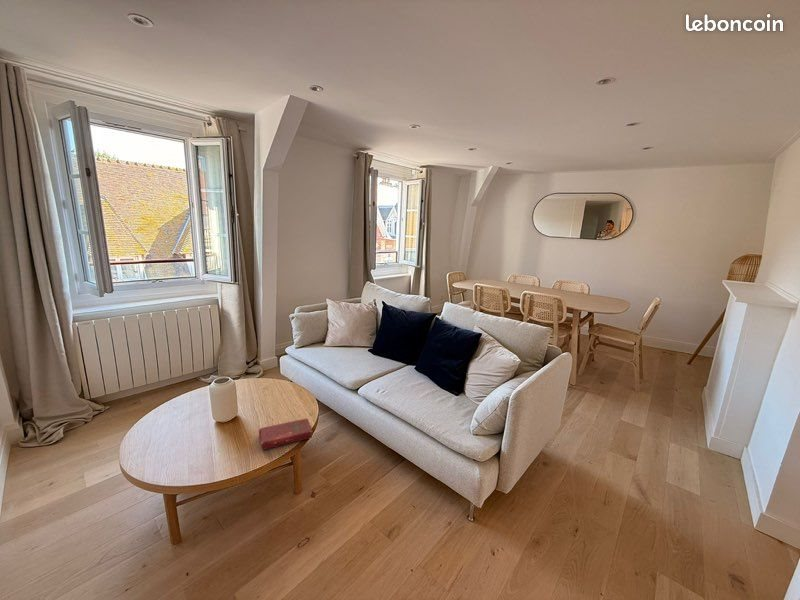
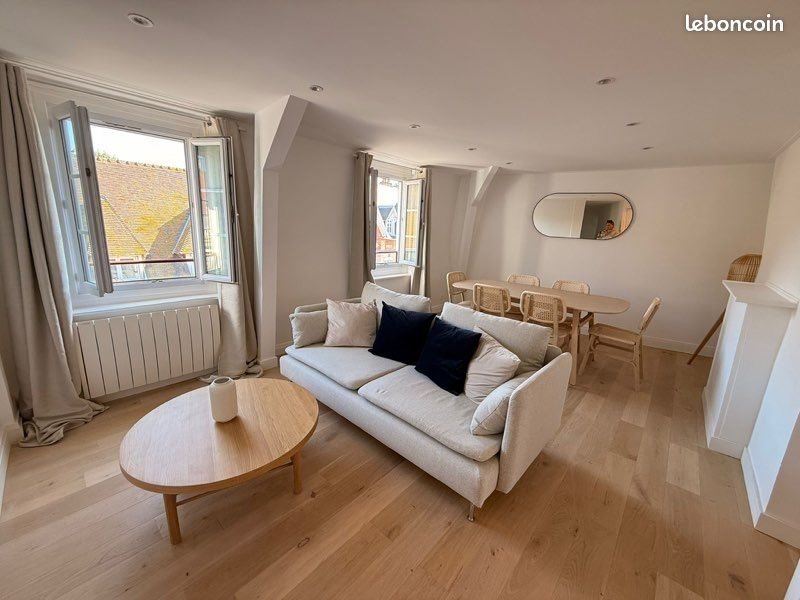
- book (285, 433)
